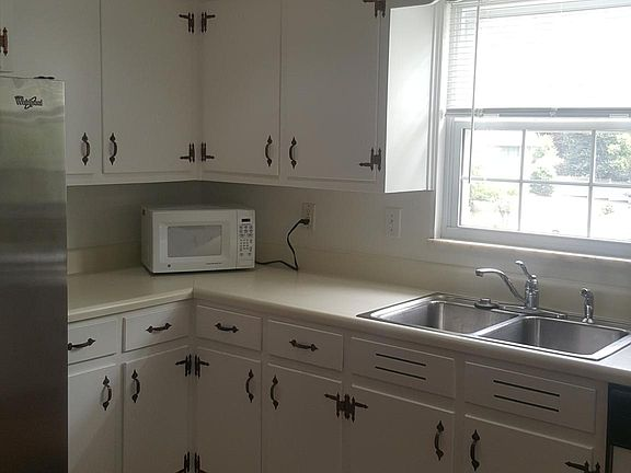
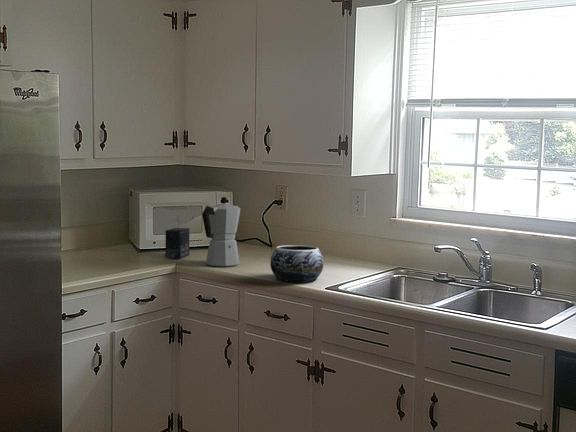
+ small box (177, 242)
+ moka pot (221, 230)
+ decorative bowl (296, 263)
